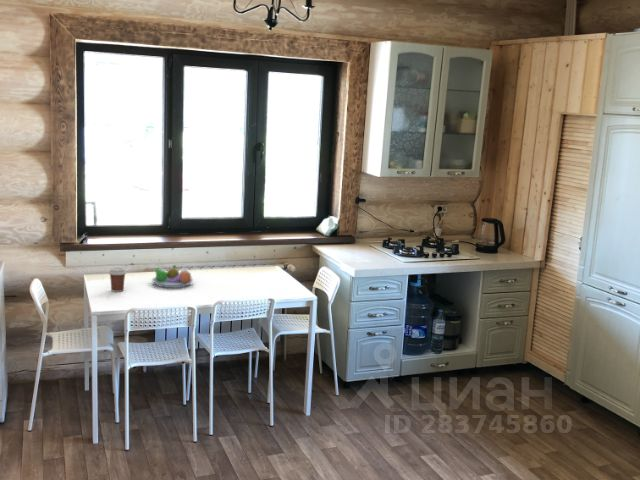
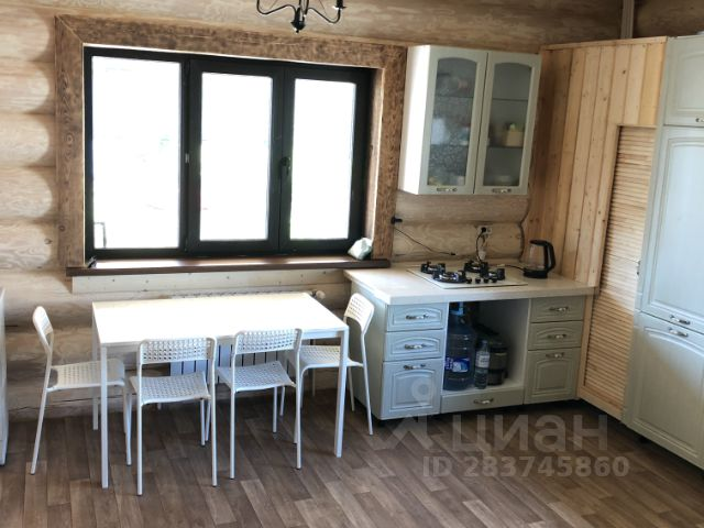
- coffee cup (117, 279)
- fruit bowl (171, 275)
